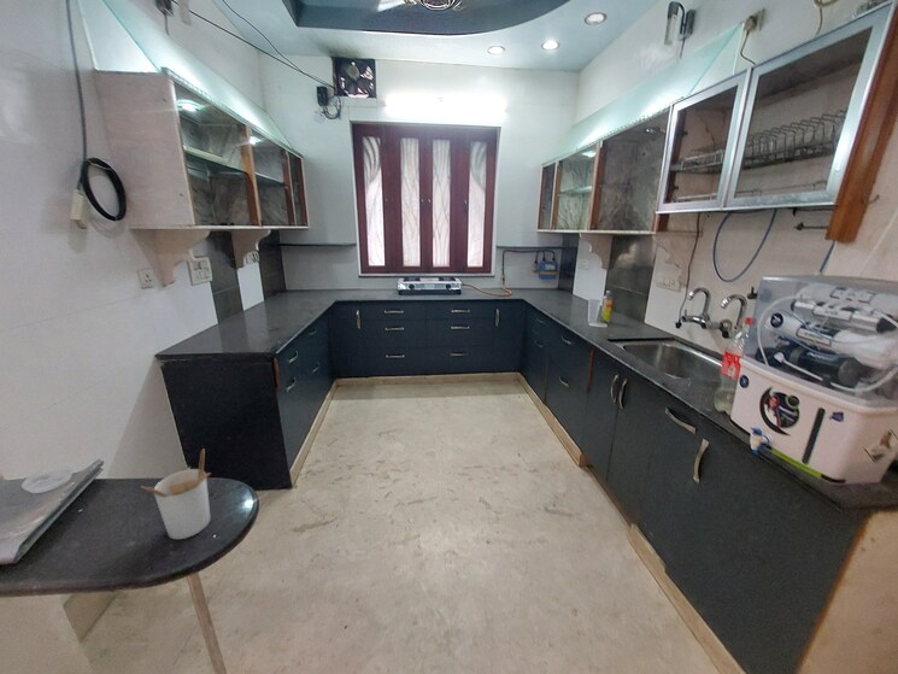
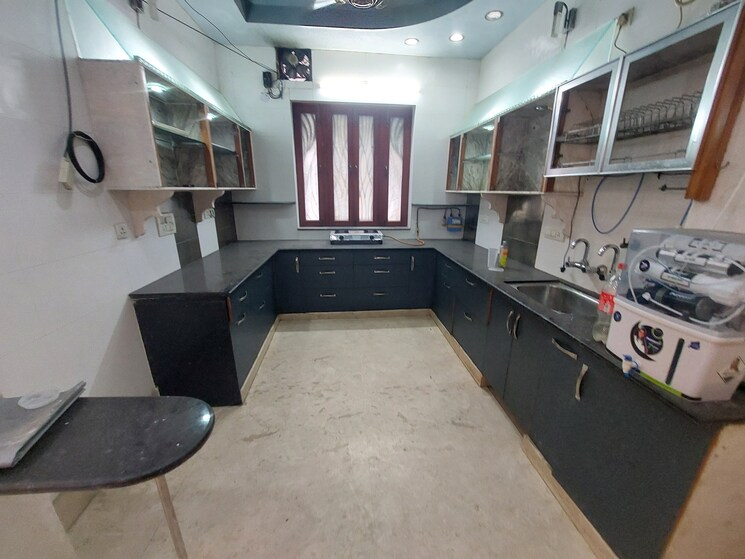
- utensil holder (187, 498)
